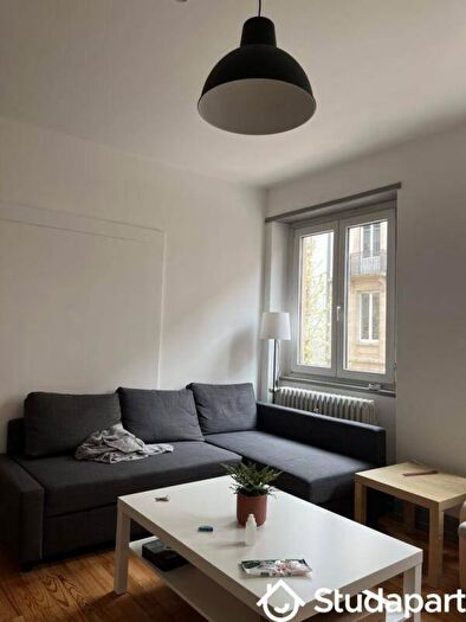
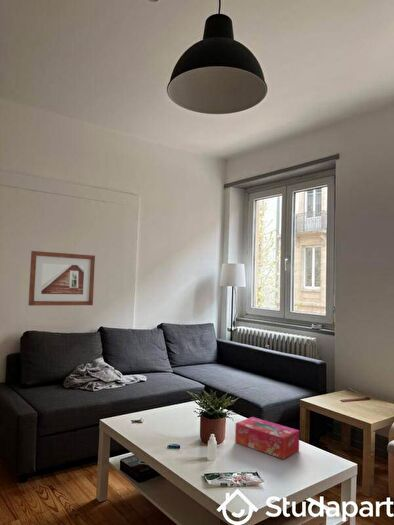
+ tissue box (266, 436)
+ picture frame (63, 279)
